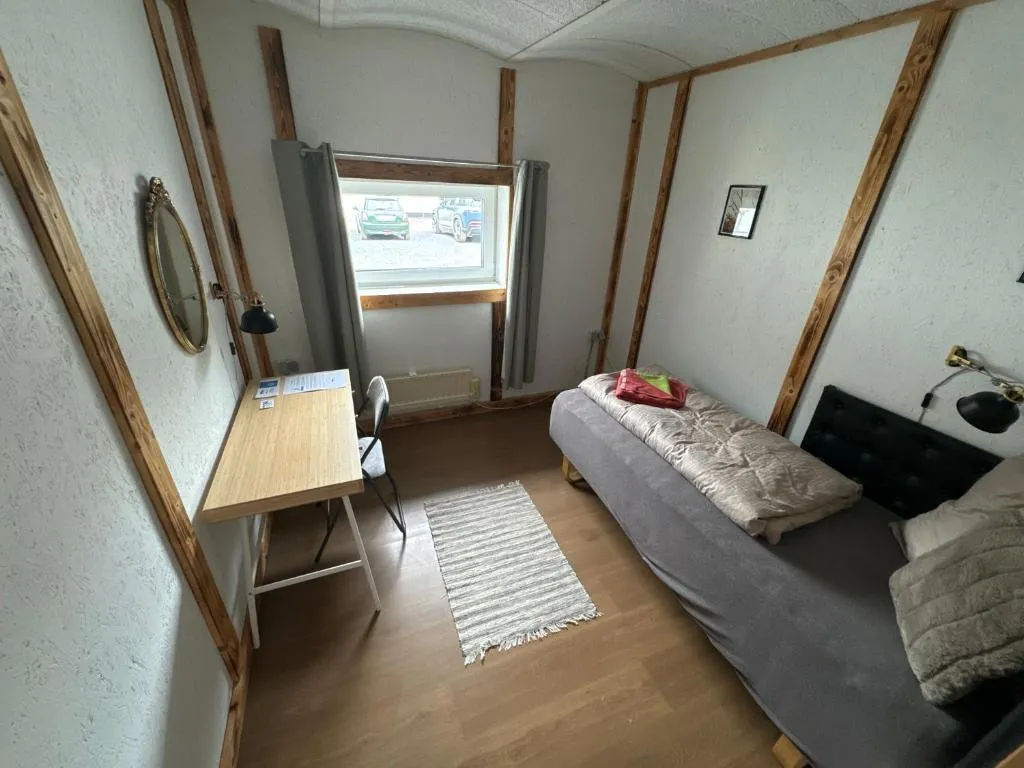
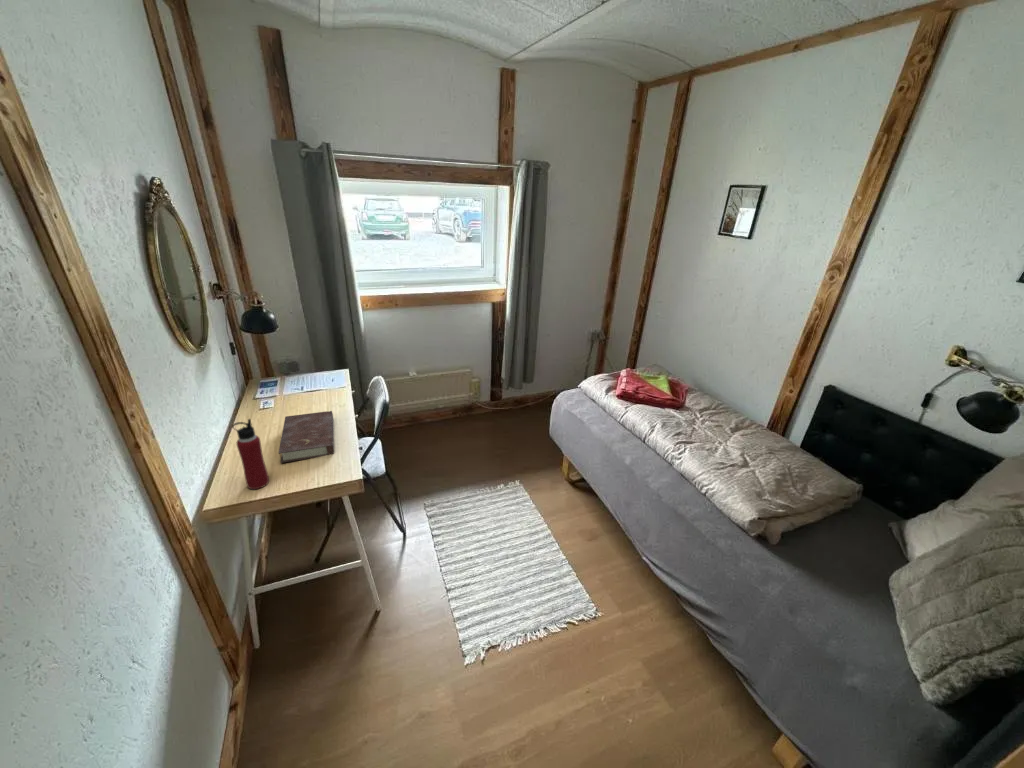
+ water bottle (250, 453)
+ book (308, 434)
